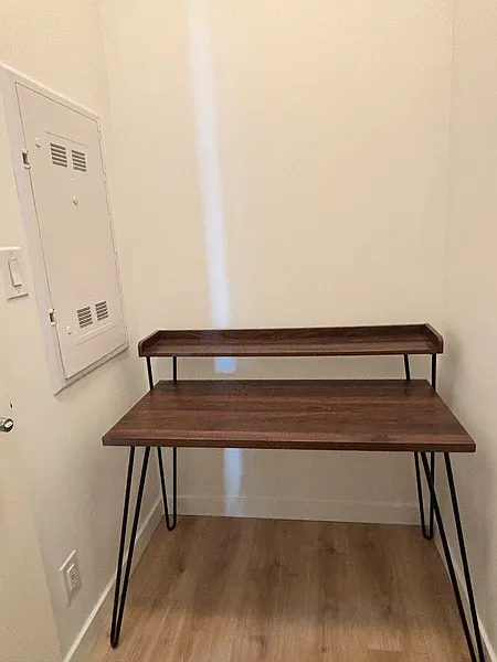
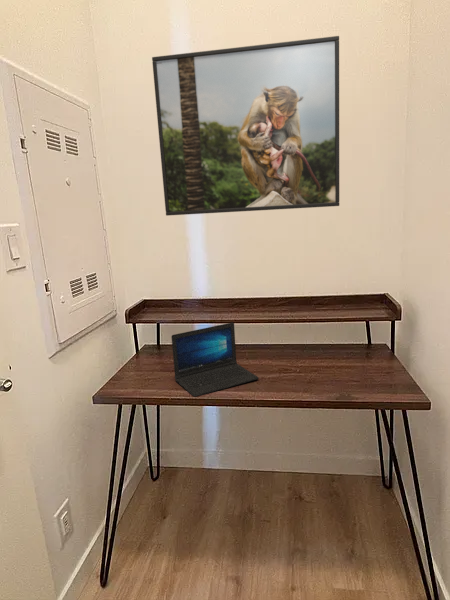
+ laptop (214, 357)
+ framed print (246, 132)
